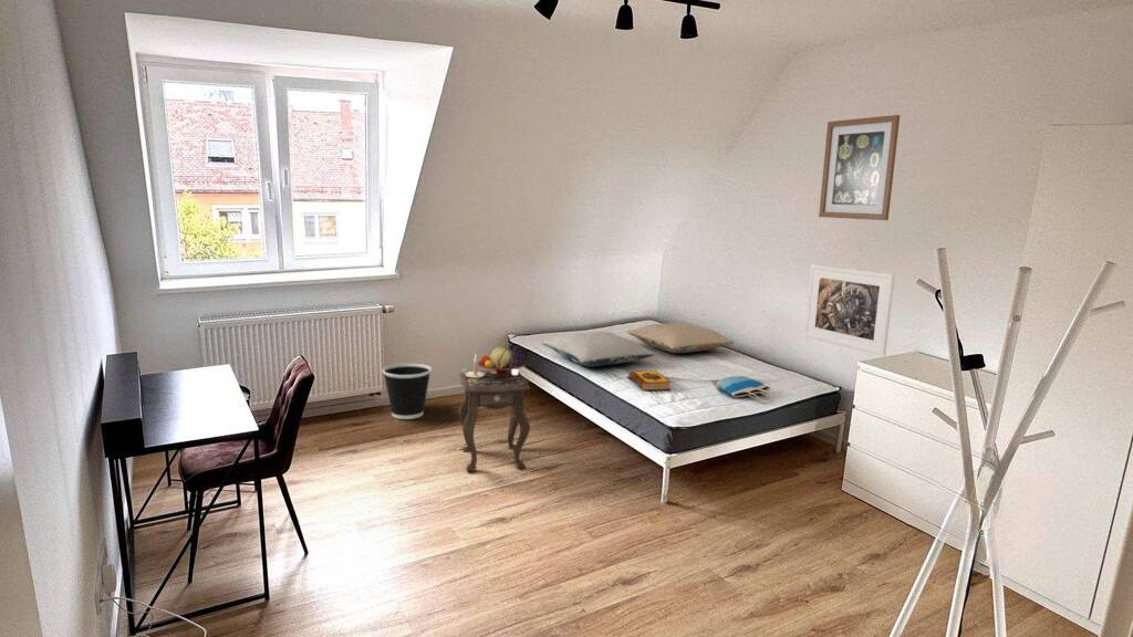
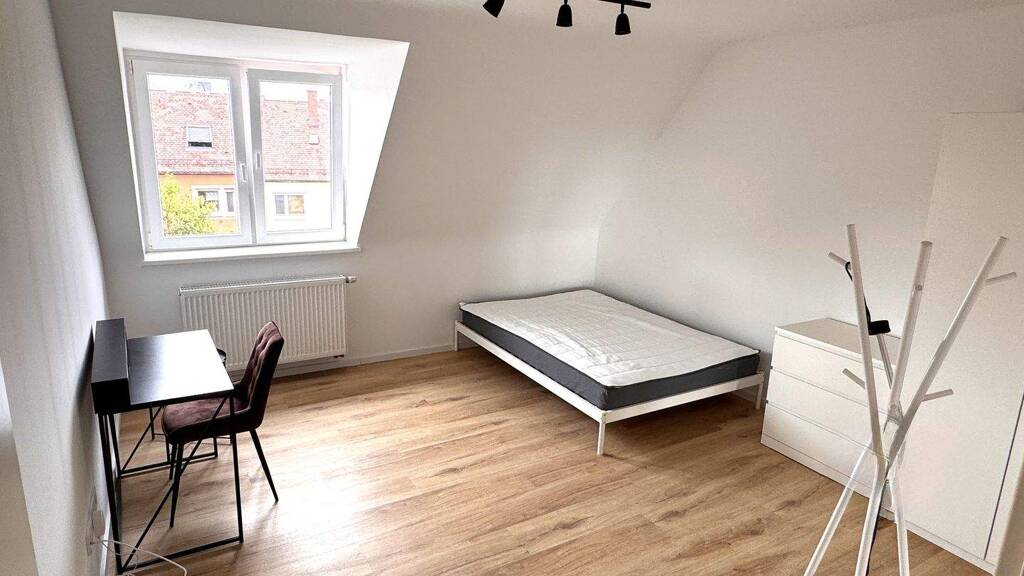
- hardback book (648, 380)
- side table (497, 401)
- tote bag (748, 388)
- pillow (596, 348)
- pillow (679, 336)
- wall art (856, 169)
- wastebasket (407, 391)
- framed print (845, 307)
